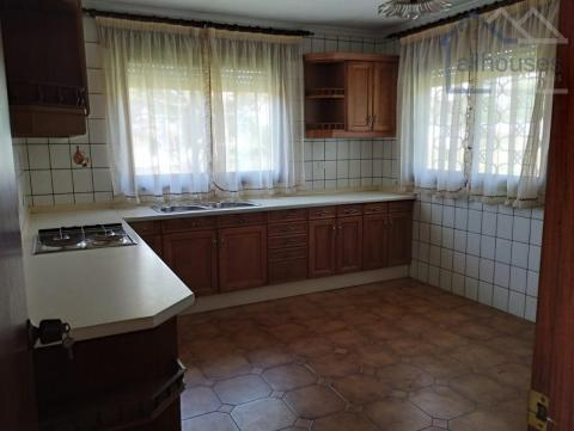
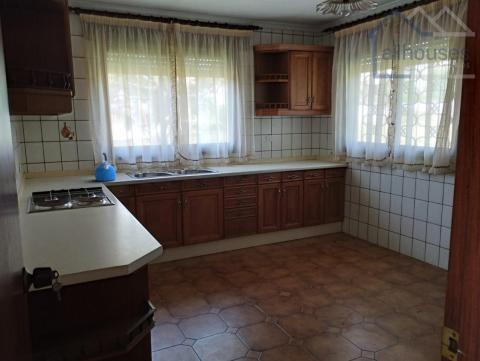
+ kettle (104, 166)
